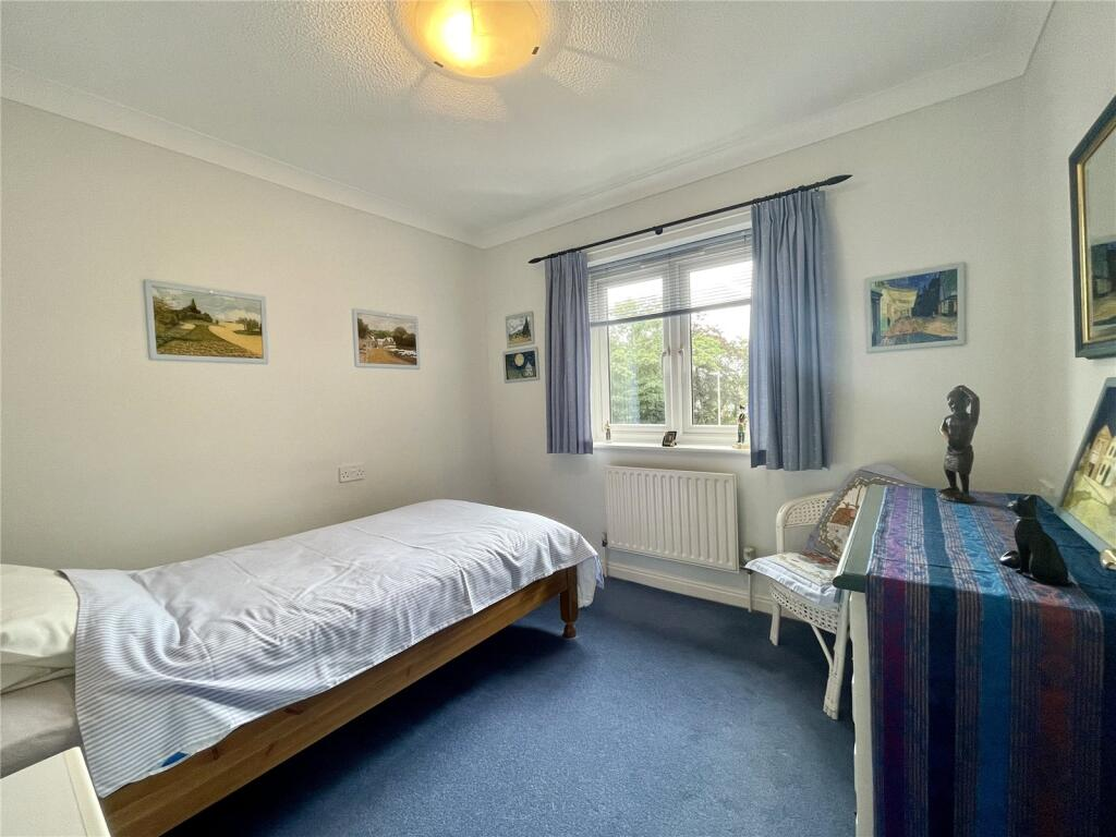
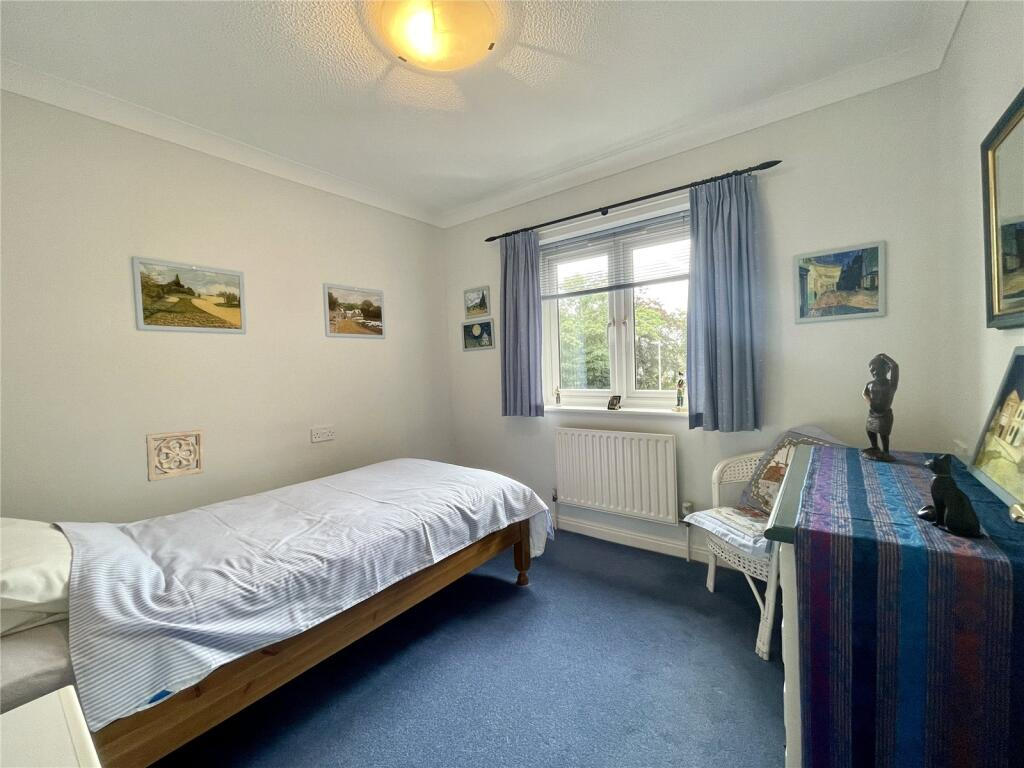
+ wall ornament (176, 455)
